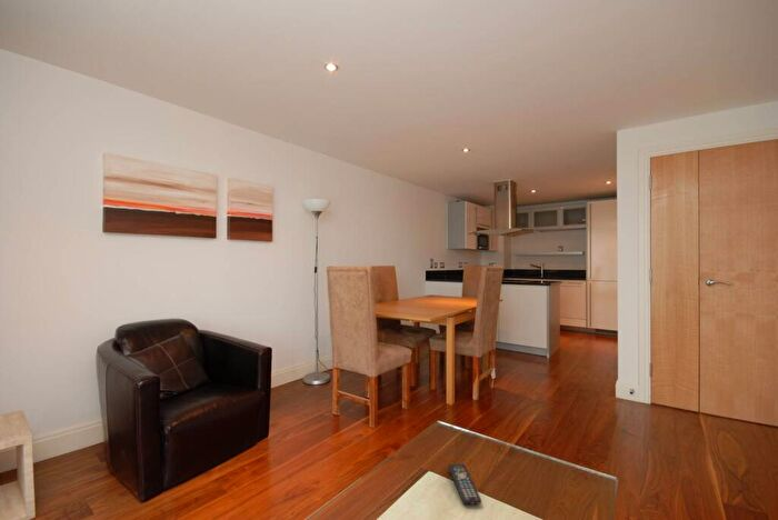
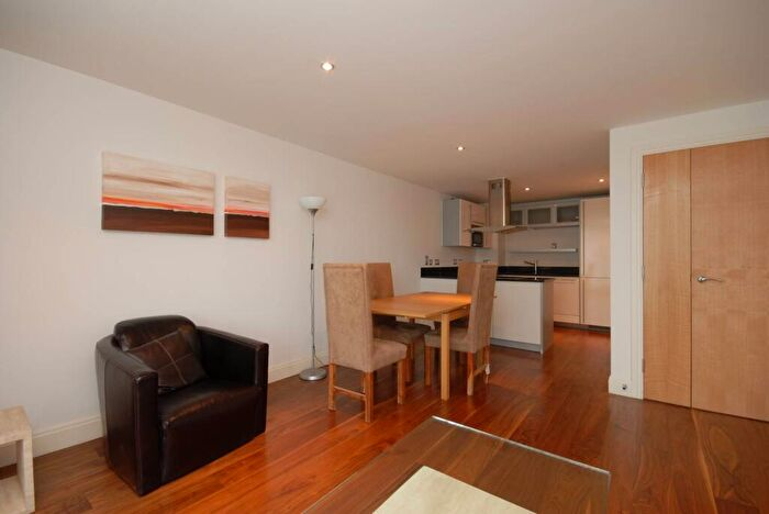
- remote control (462, 481)
